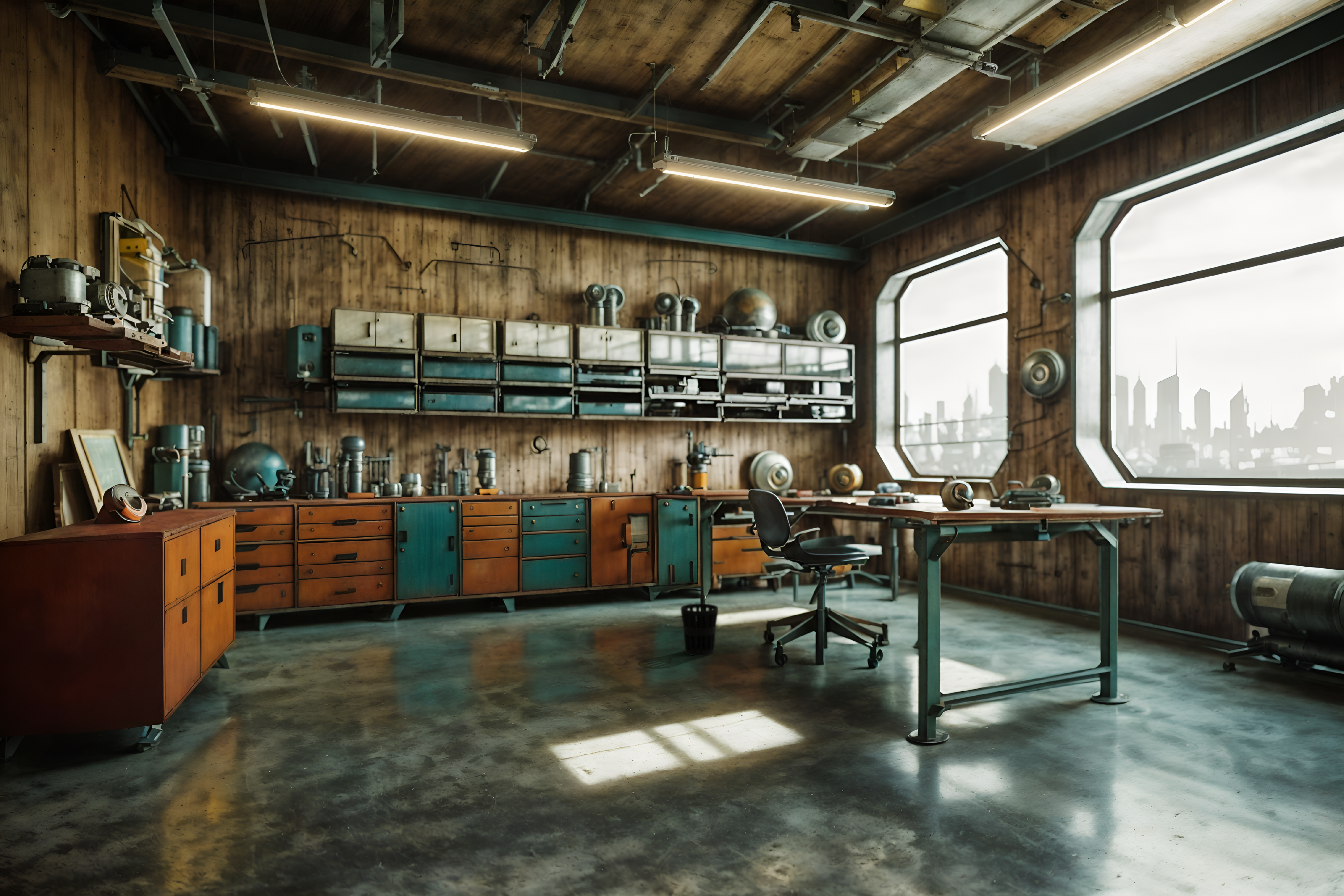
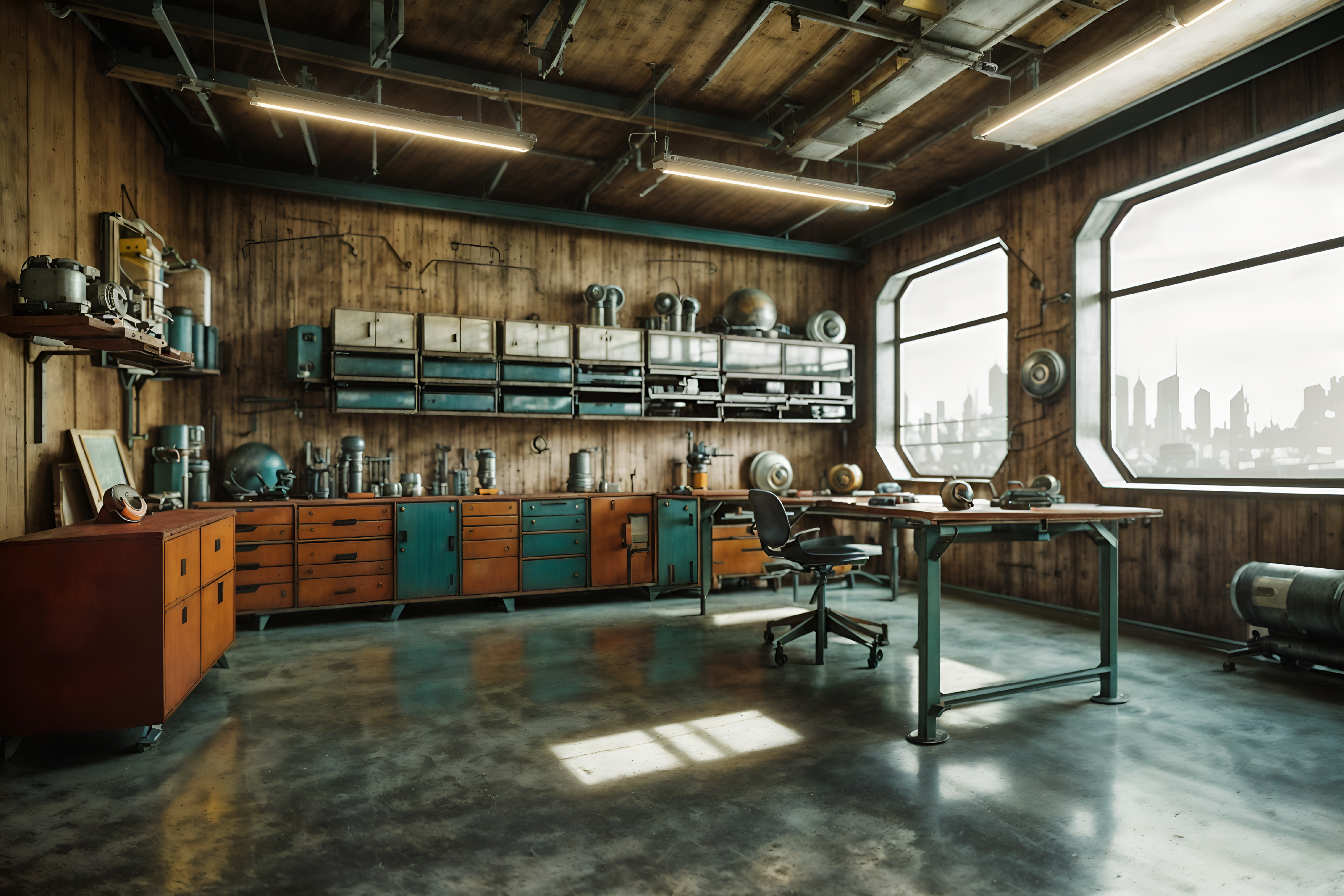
- wastebasket (700, 629)
